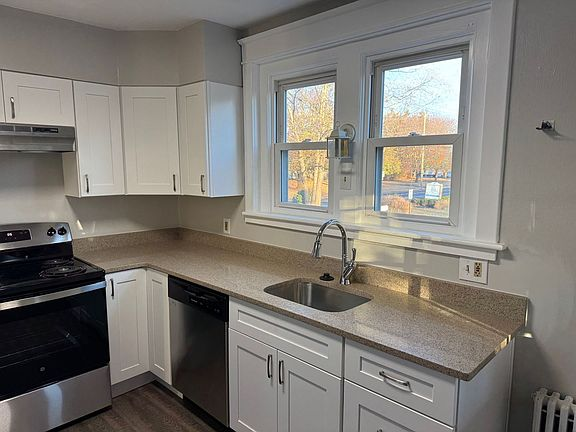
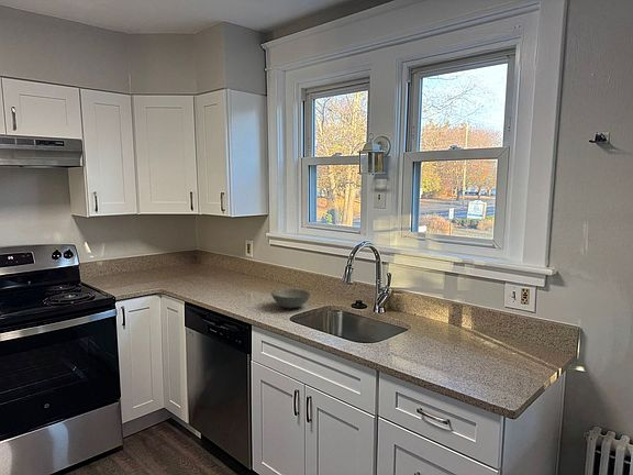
+ soup bowl (290, 299)
